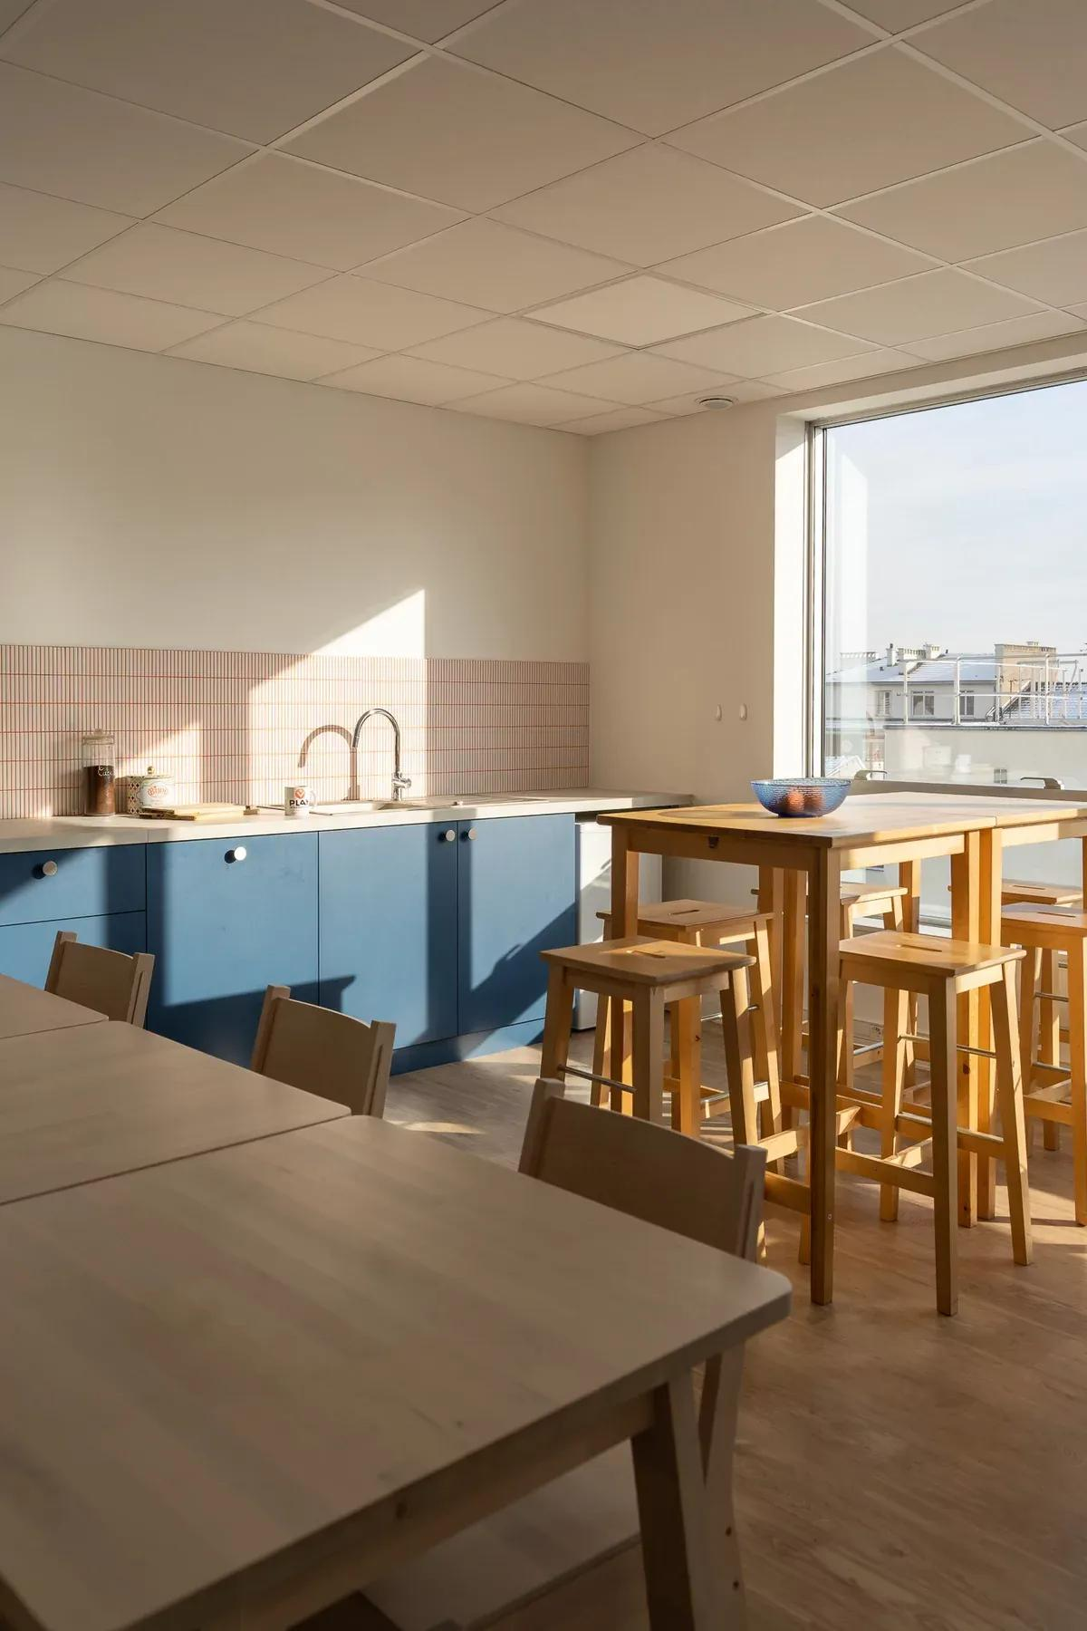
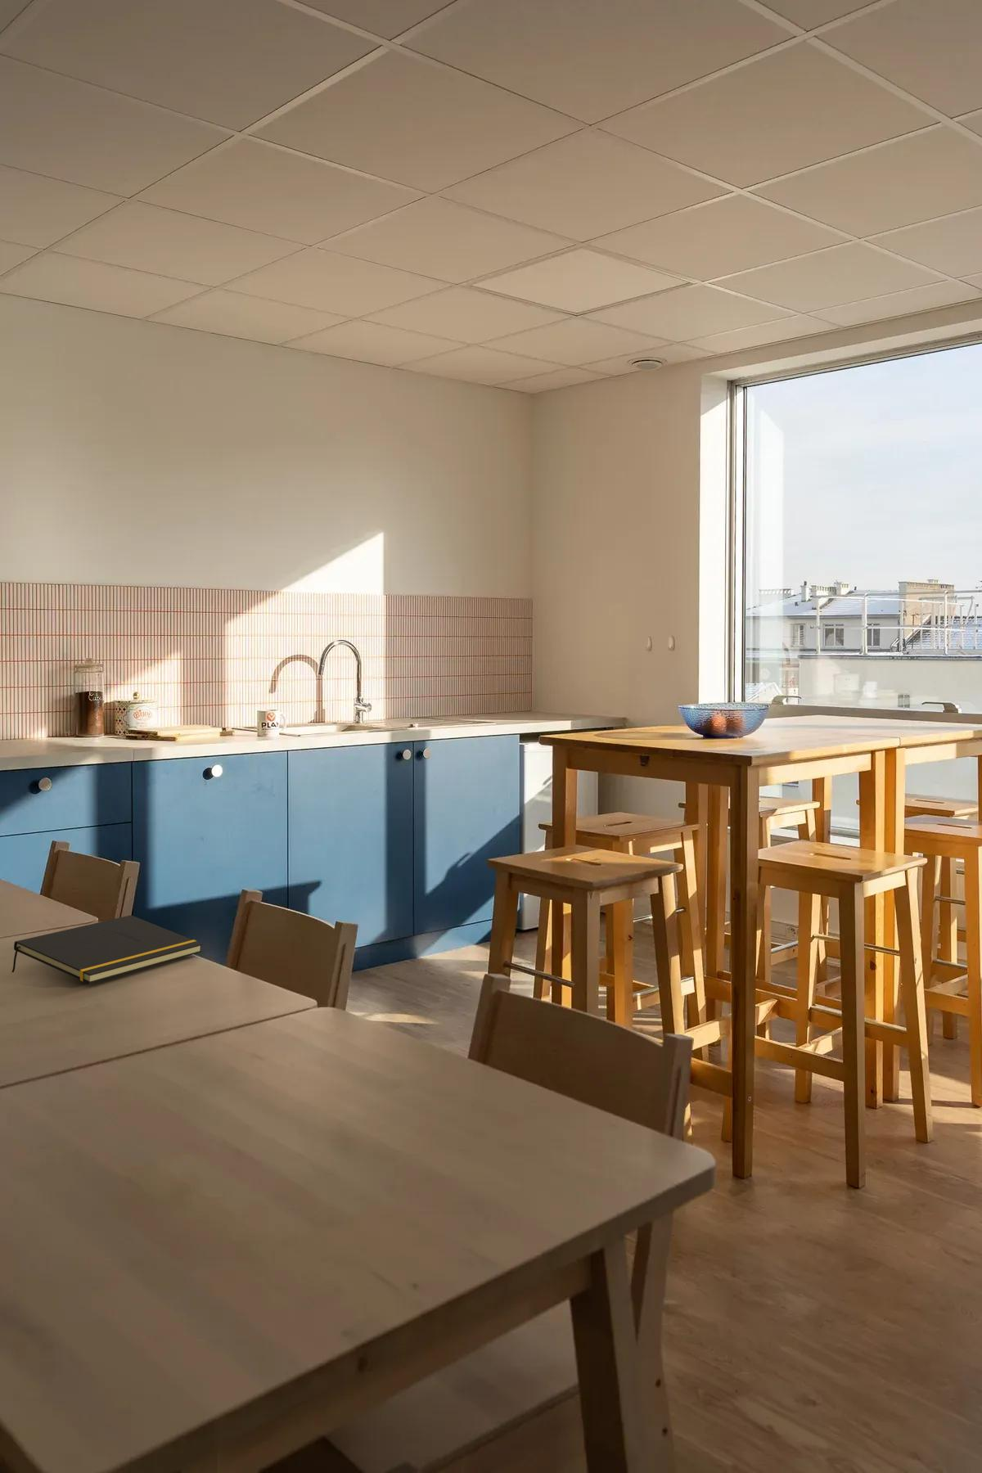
+ notepad (112, 947)
